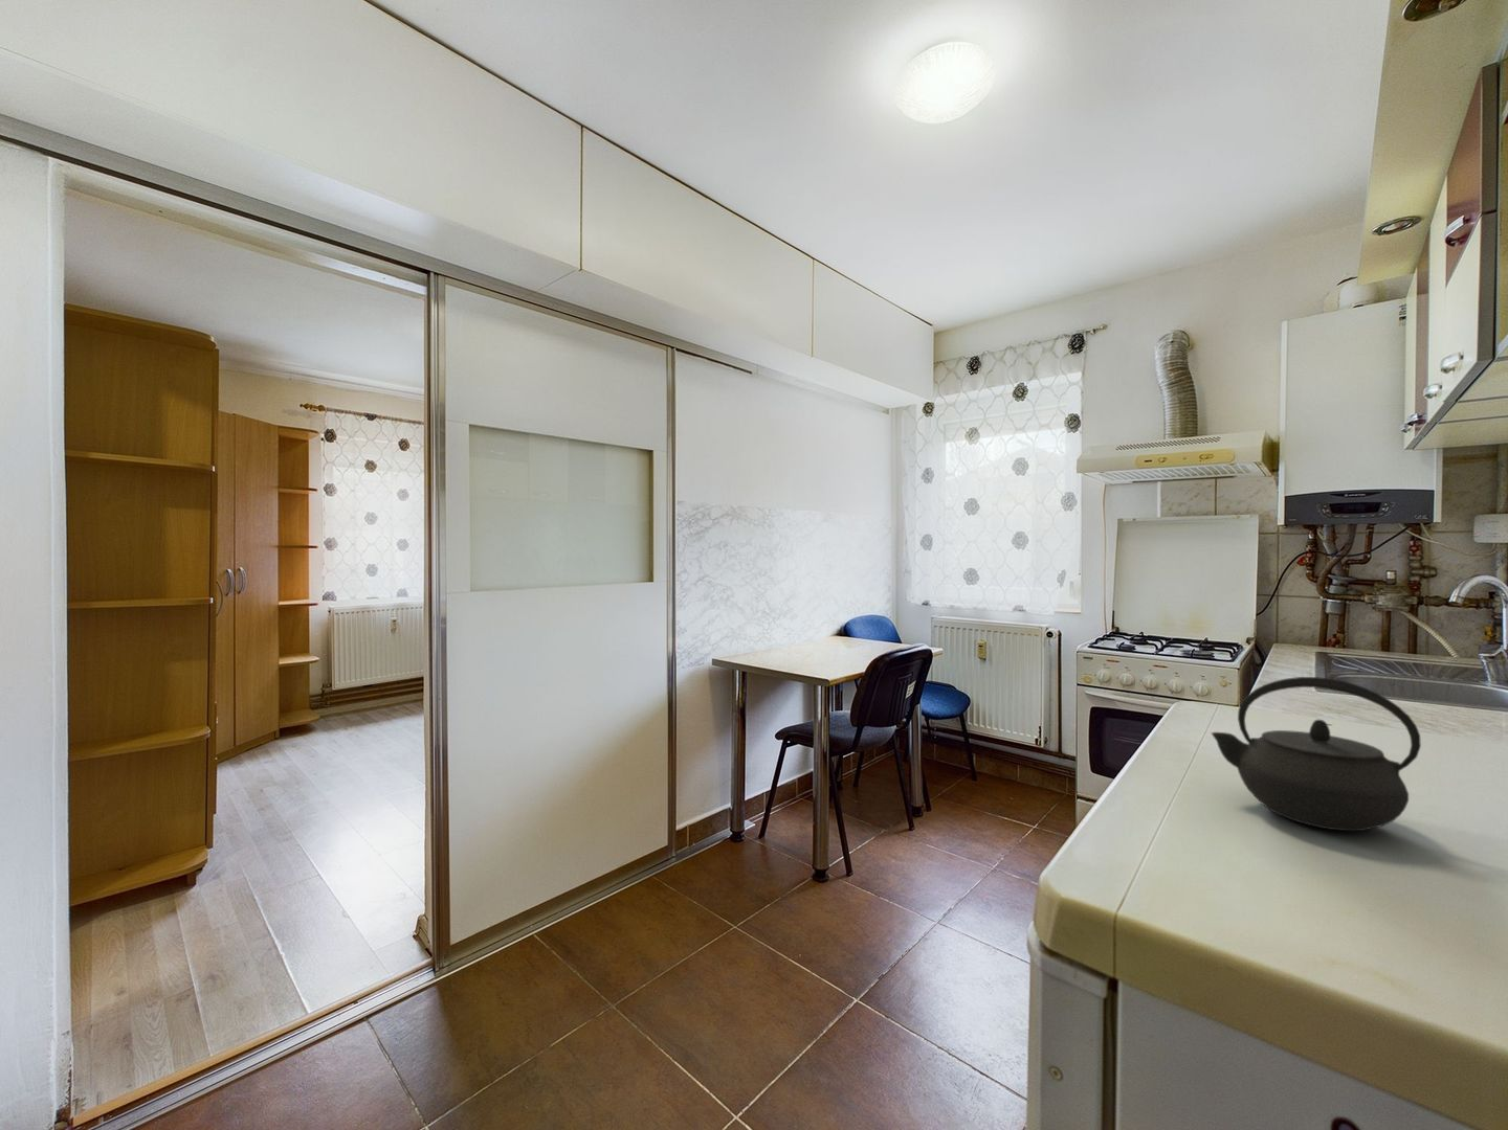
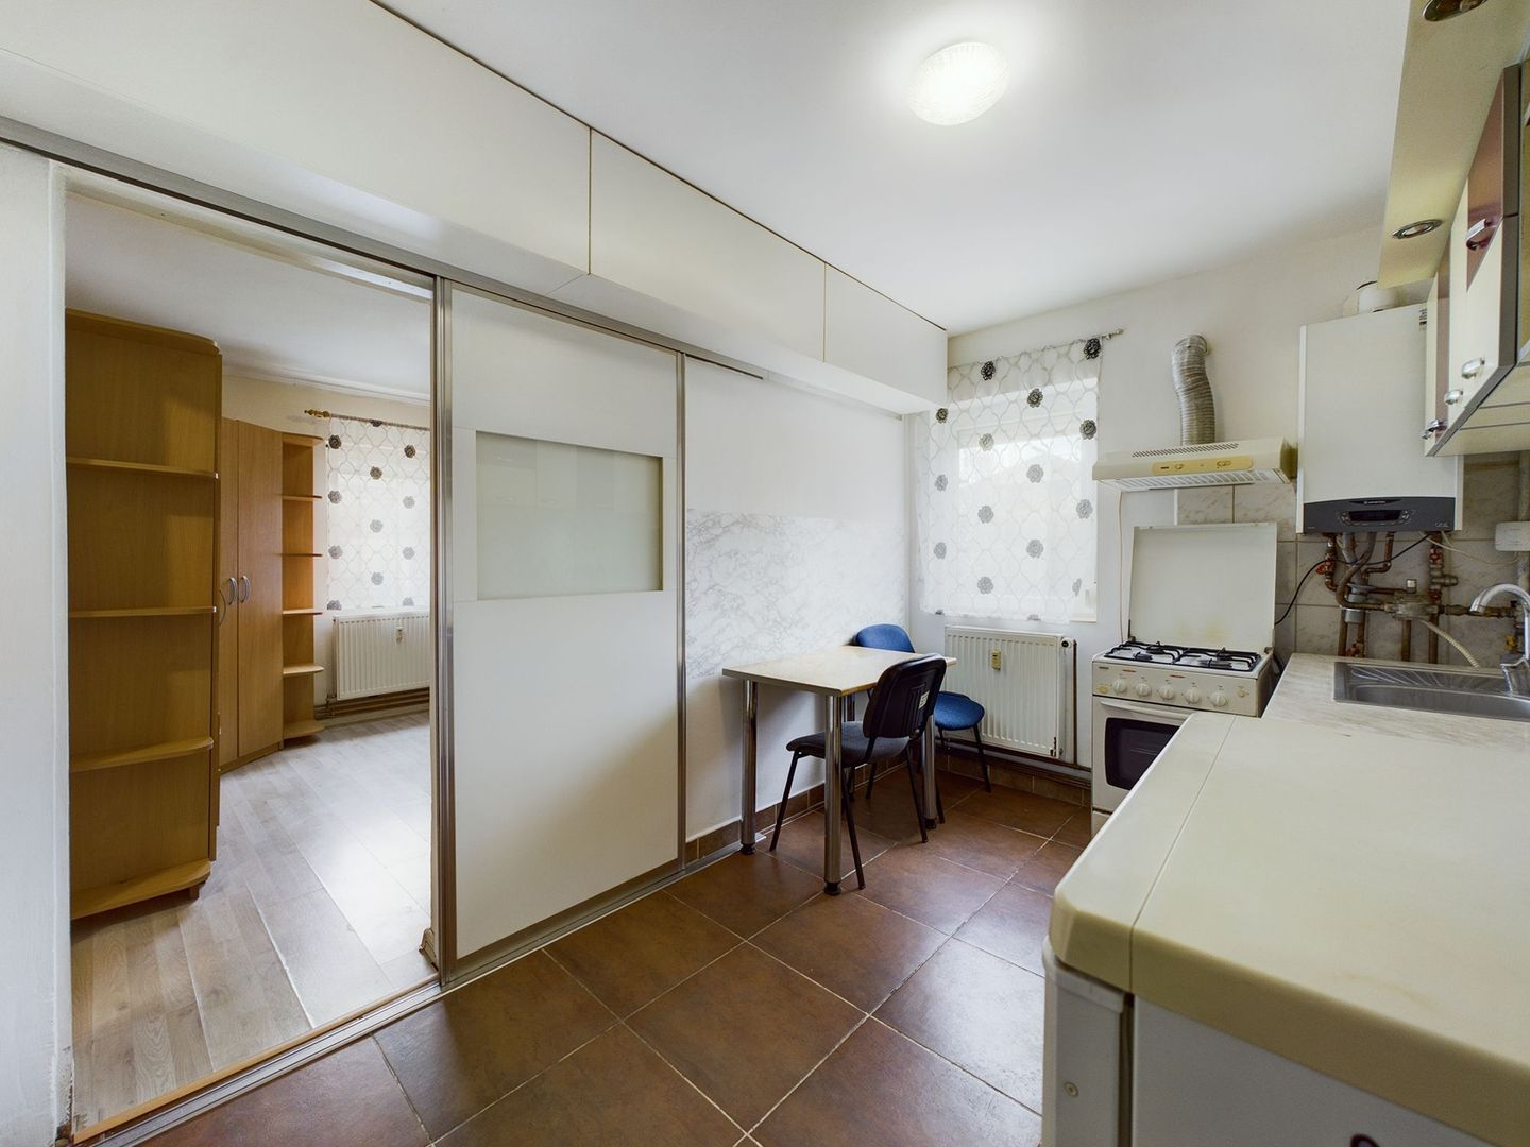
- kettle (1306, 745)
